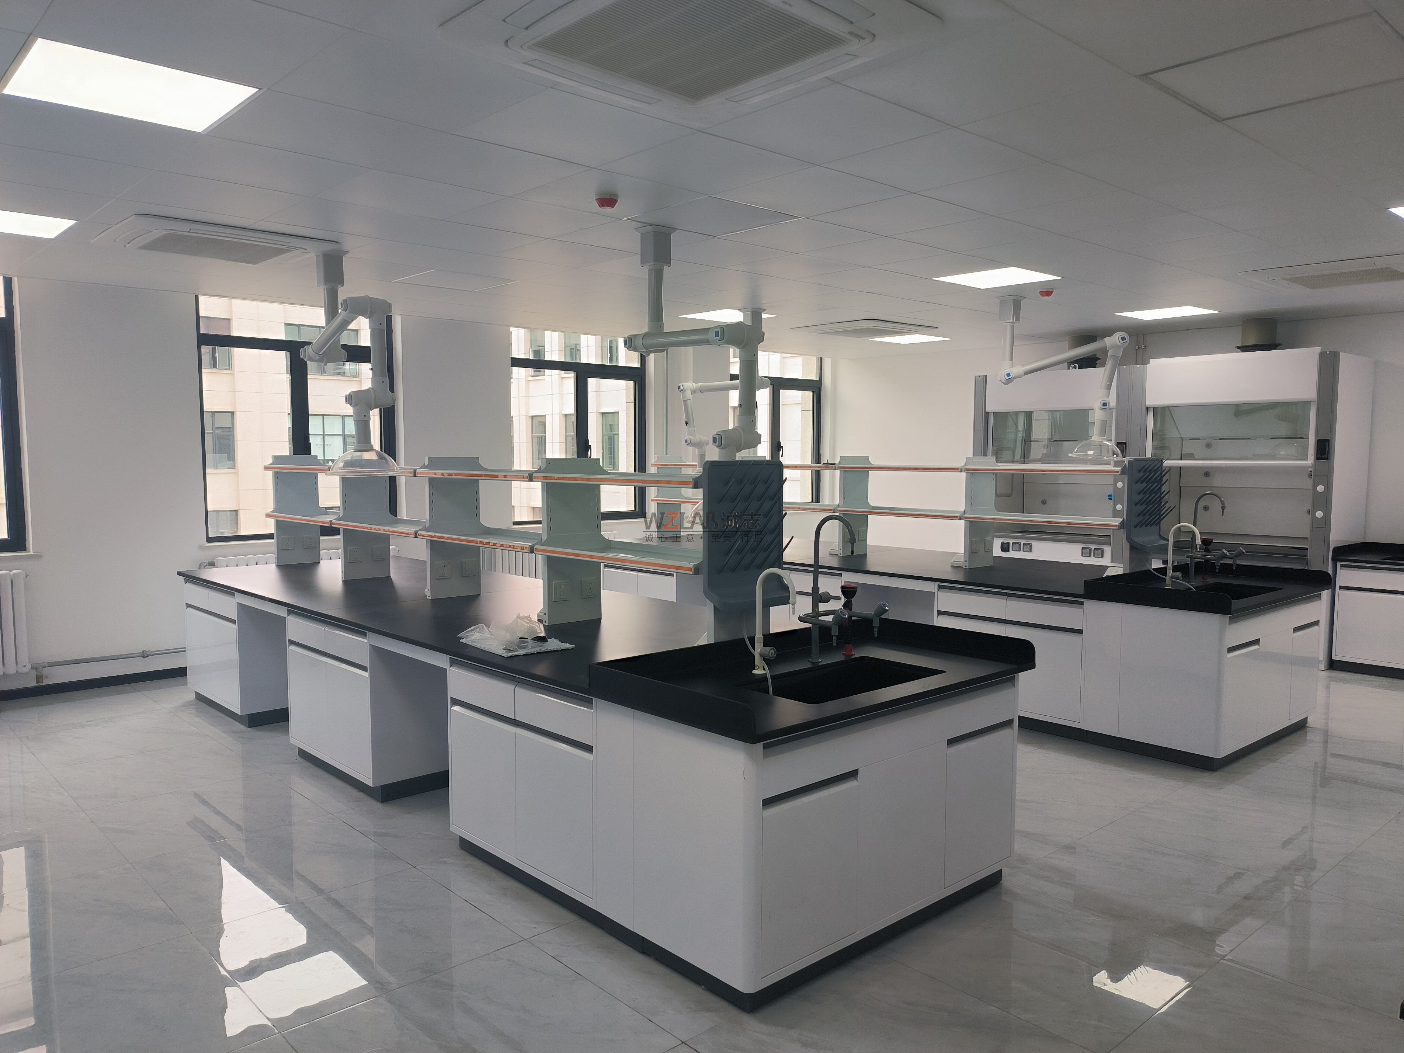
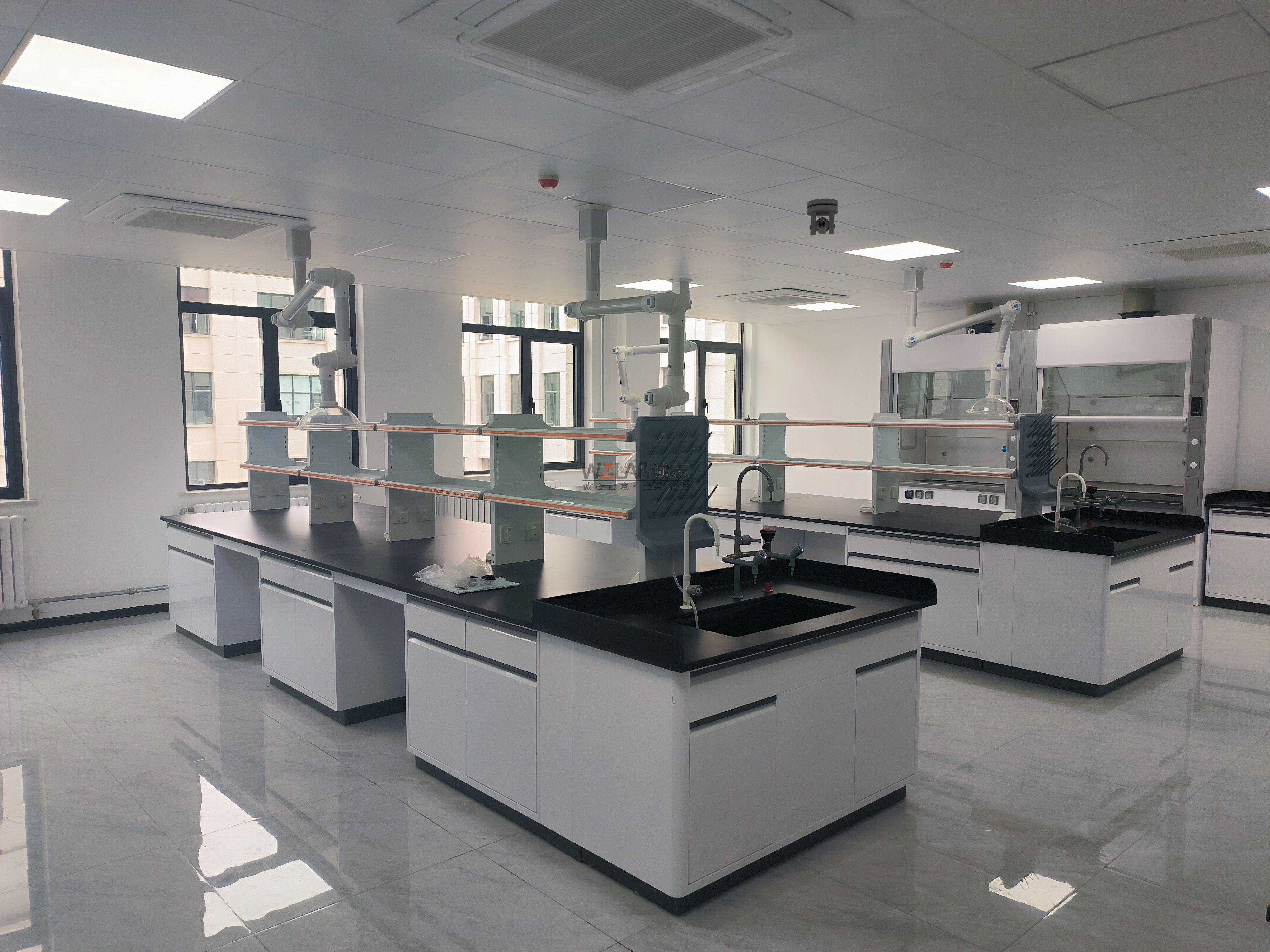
+ security camera (822, 218)
